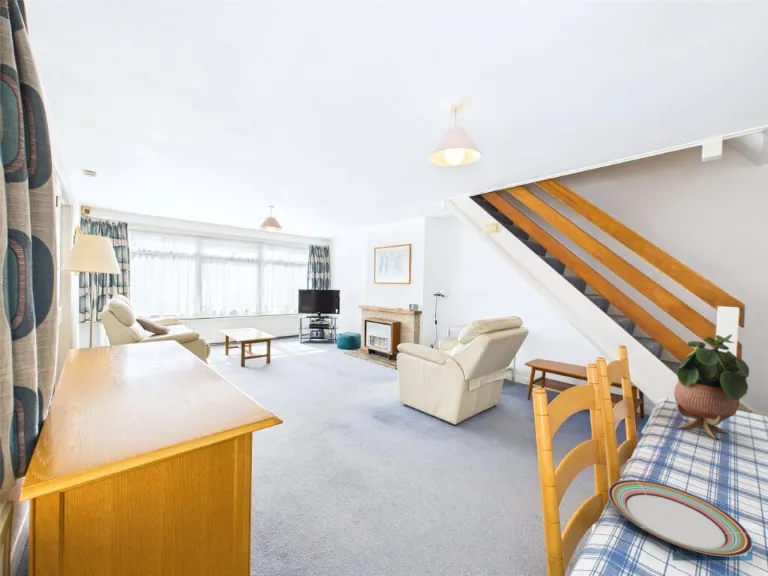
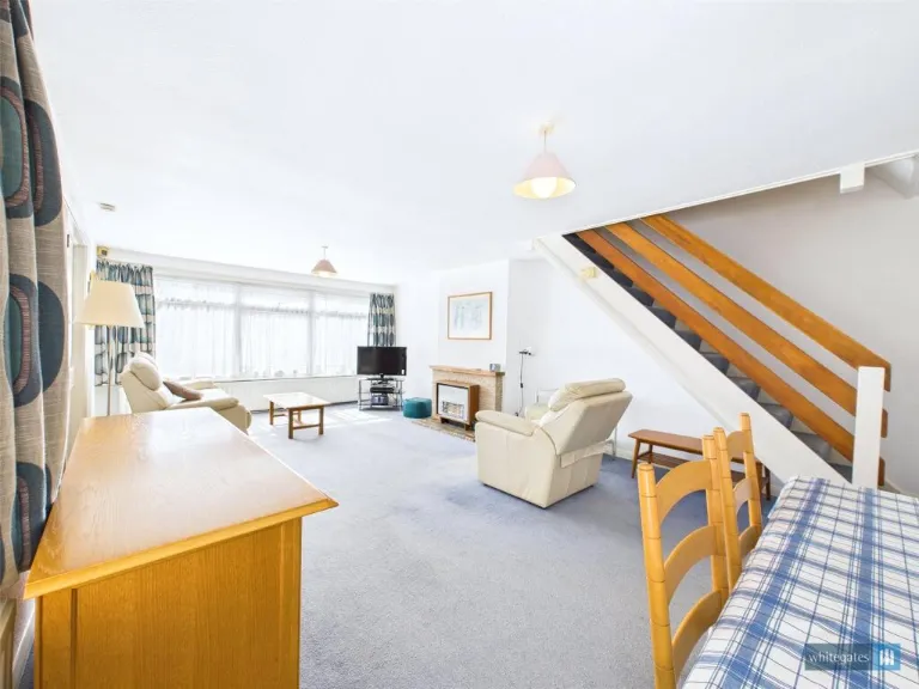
- plate (672, 516)
- potted plant (711, 383)
